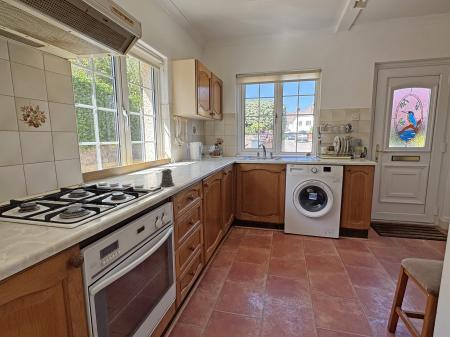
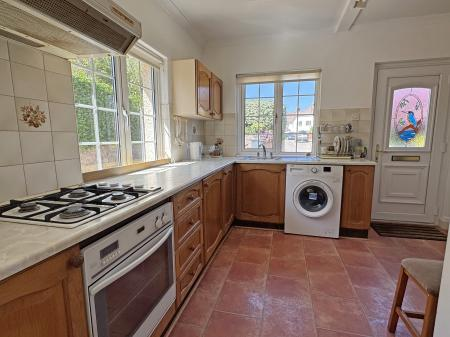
- pepper shaker (166, 176)
